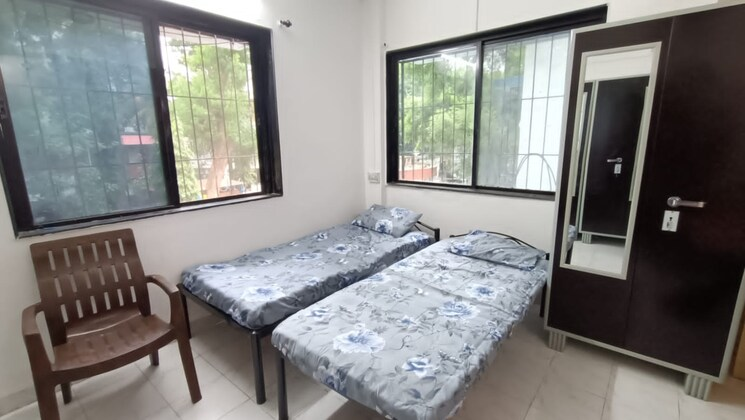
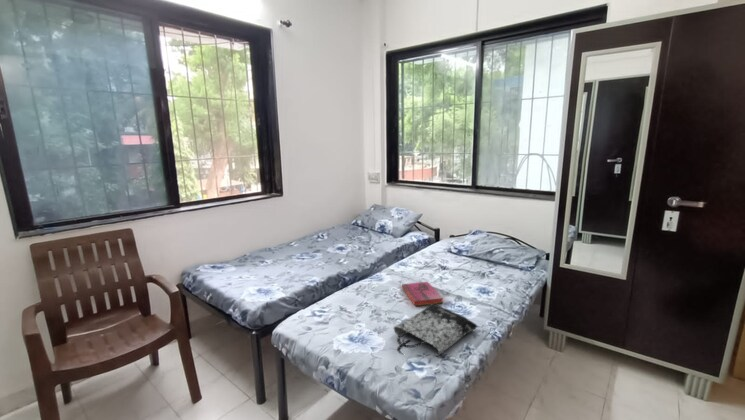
+ tote bag (428, 329)
+ hardback book (421, 293)
